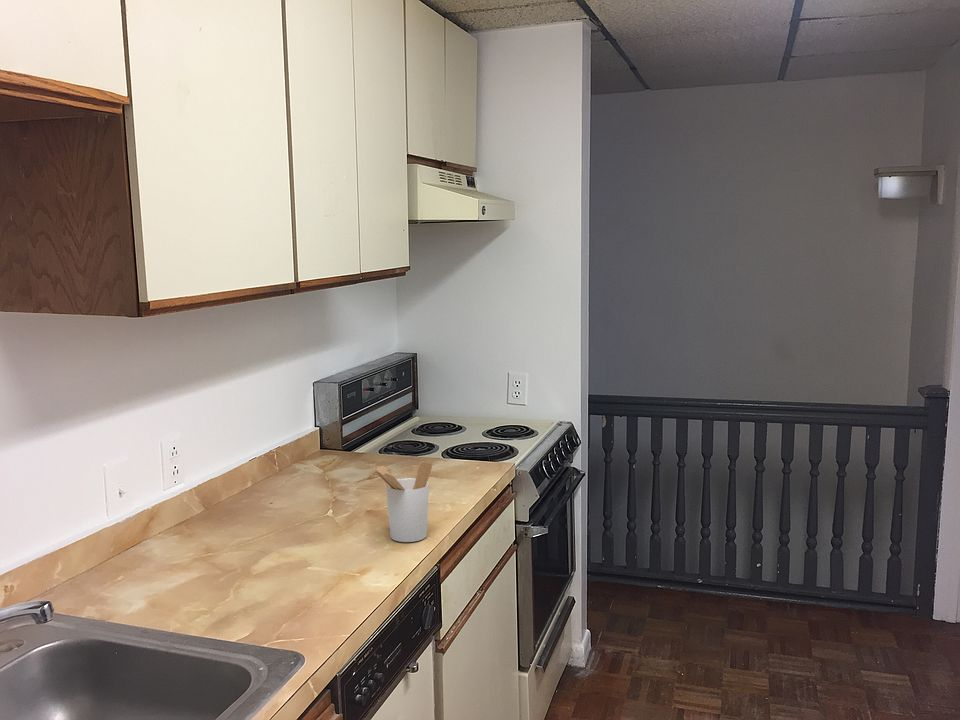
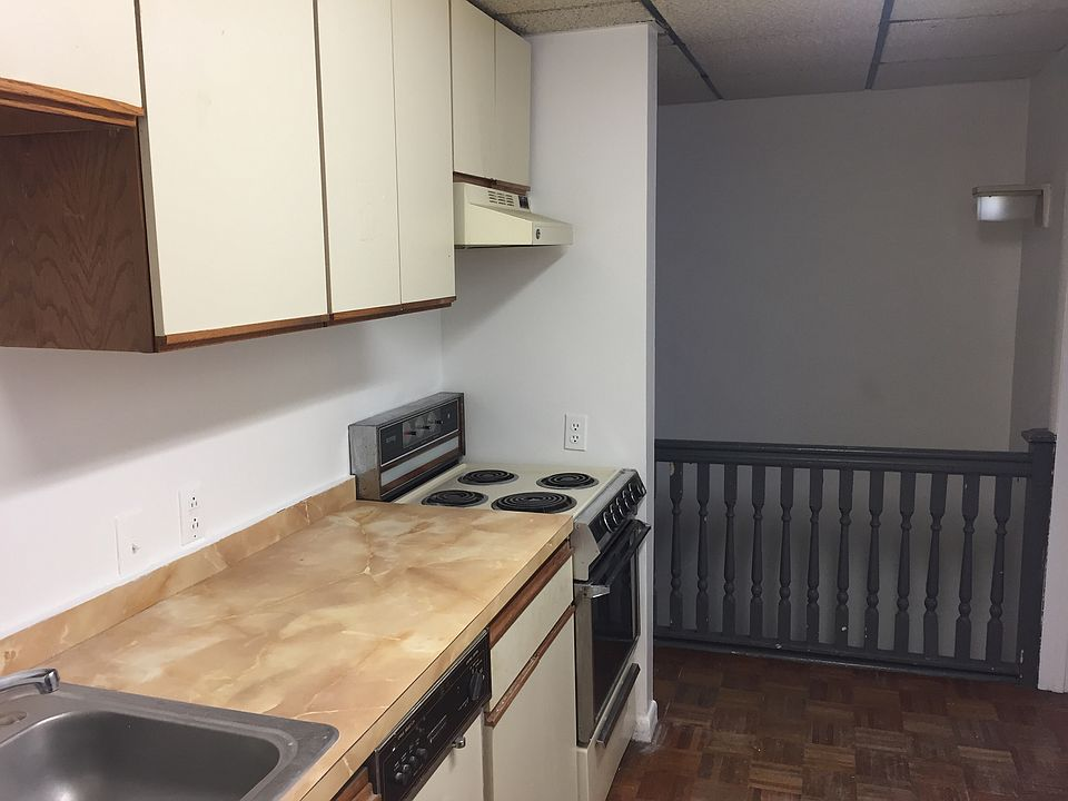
- utensil holder (400, 500)
